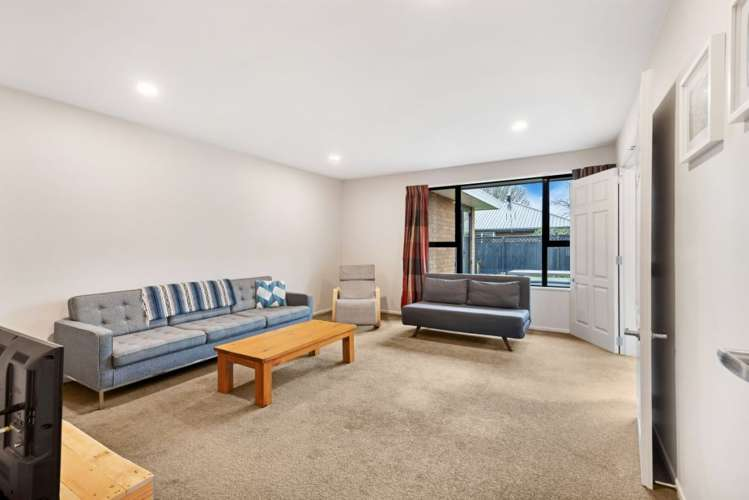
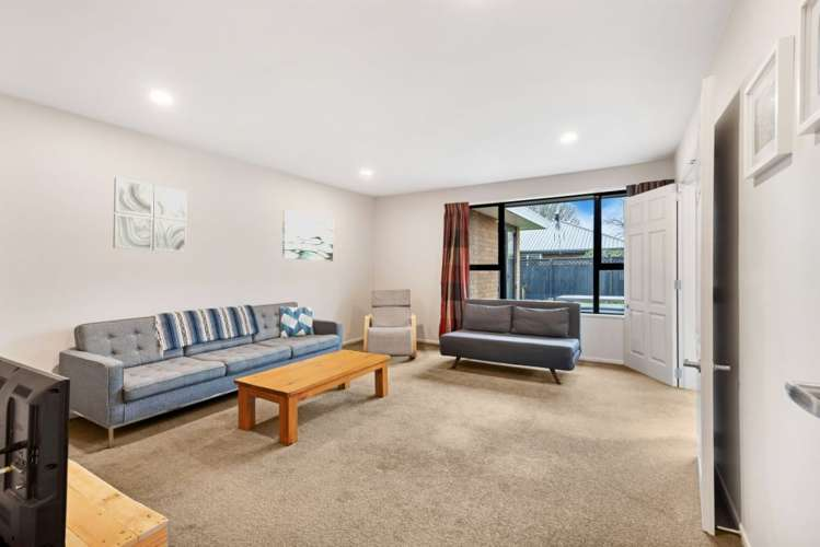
+ wall art (153, 217)
+ wall art (309, 237)
